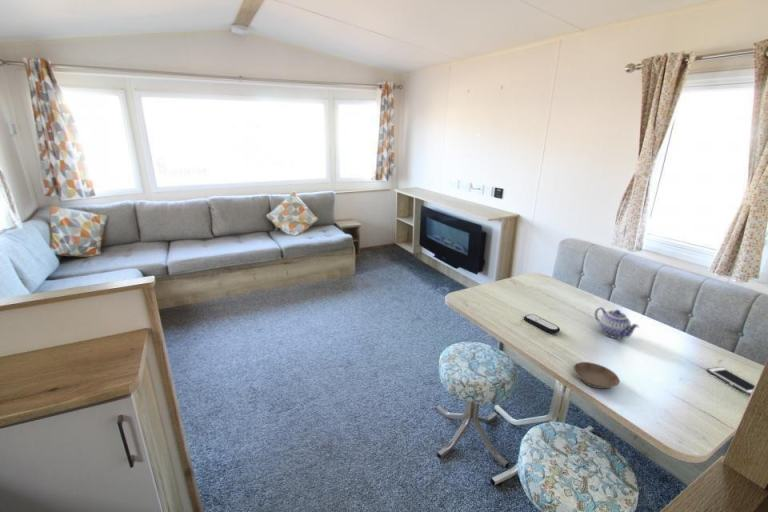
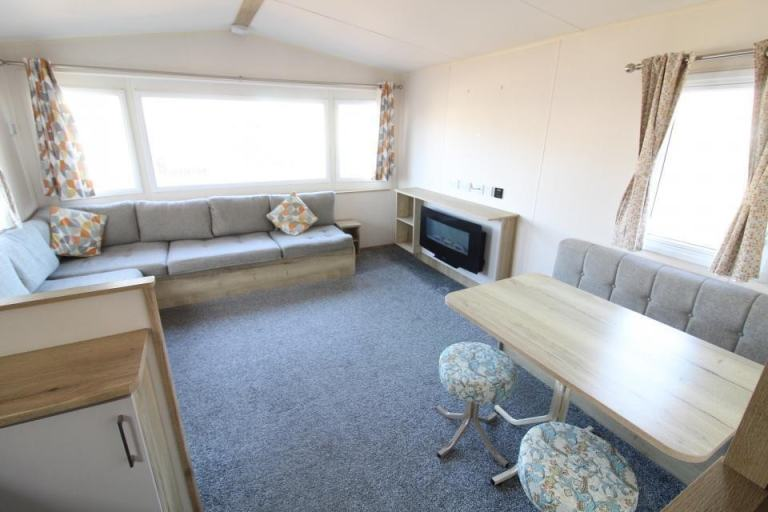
- cell phone (734, 380)
- remote control (541, 323)
- saucer (595, 376)
- teapot (615, 322)
